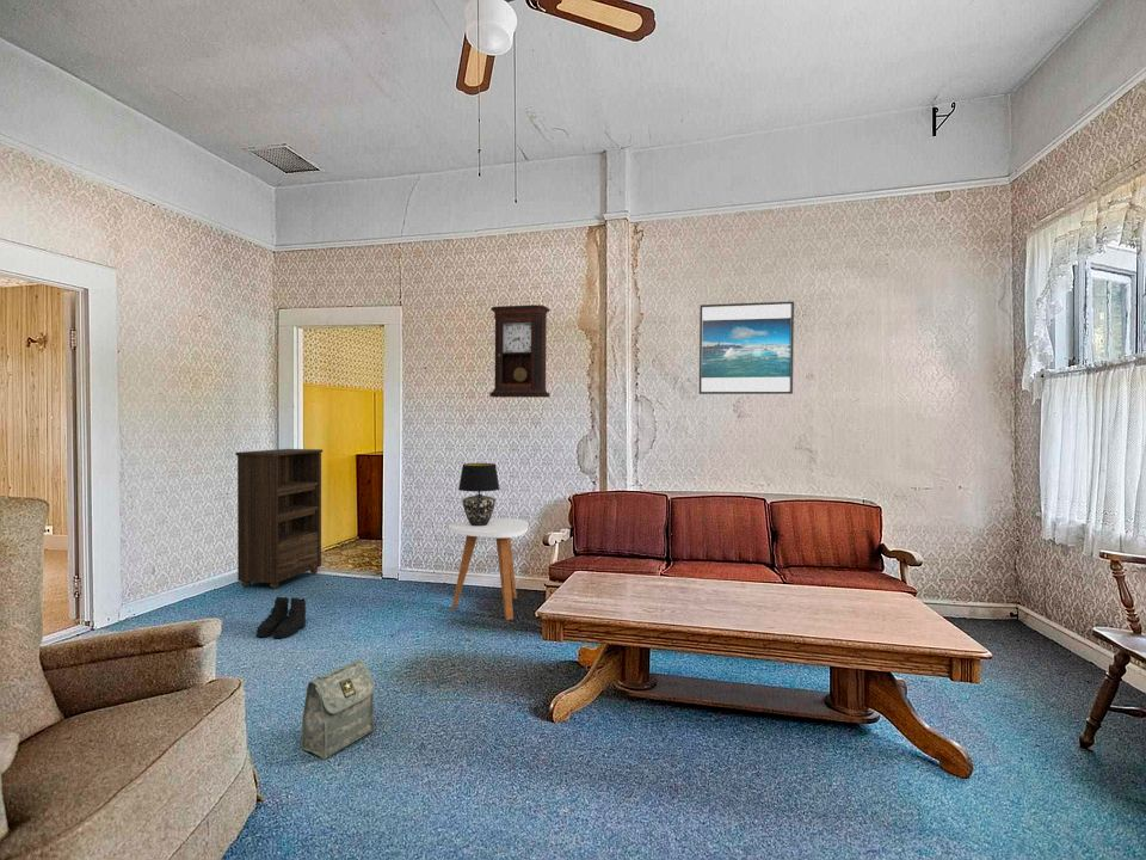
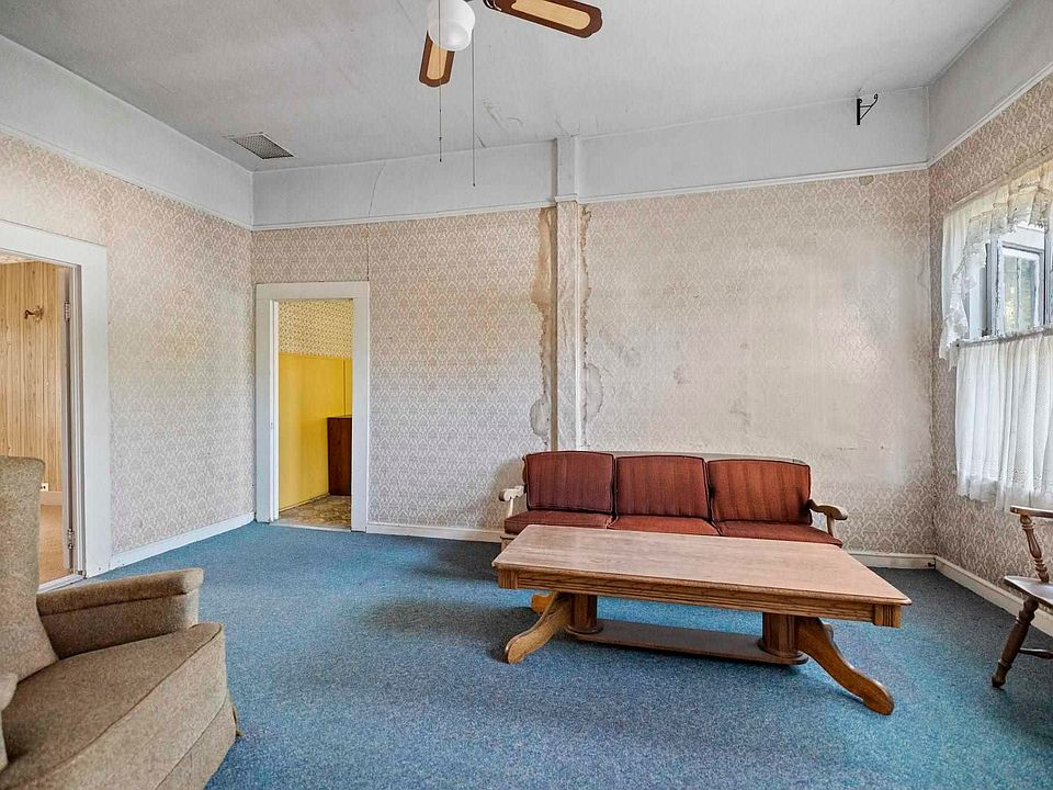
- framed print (745, 348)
- table lamp (479, 493)
- bag (339, 705)
- side table (499, 567)
- pendulum clock (518, 351)
- boots (282, 614)
- bookshelf (281, 515)
